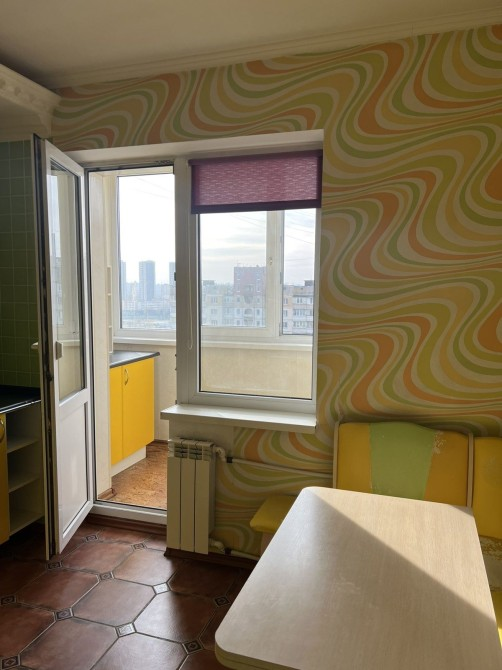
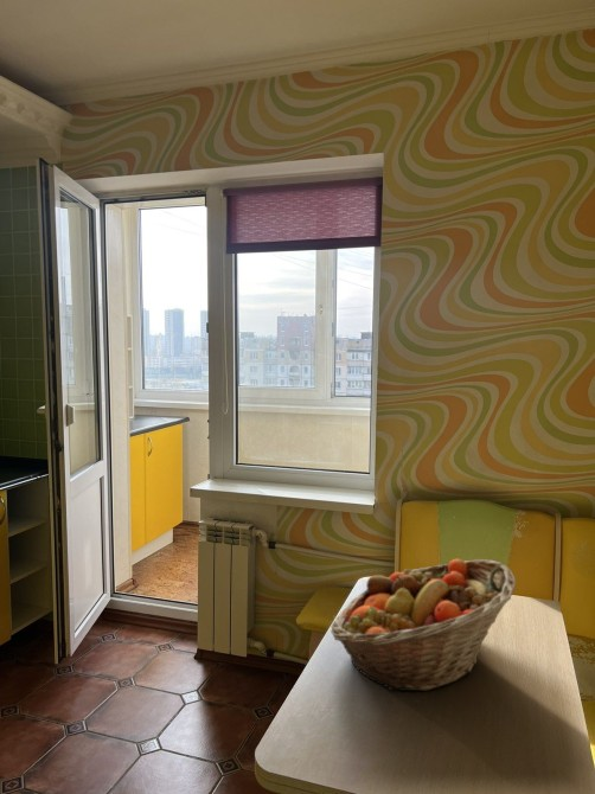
+ fruit basket (423, 613)
